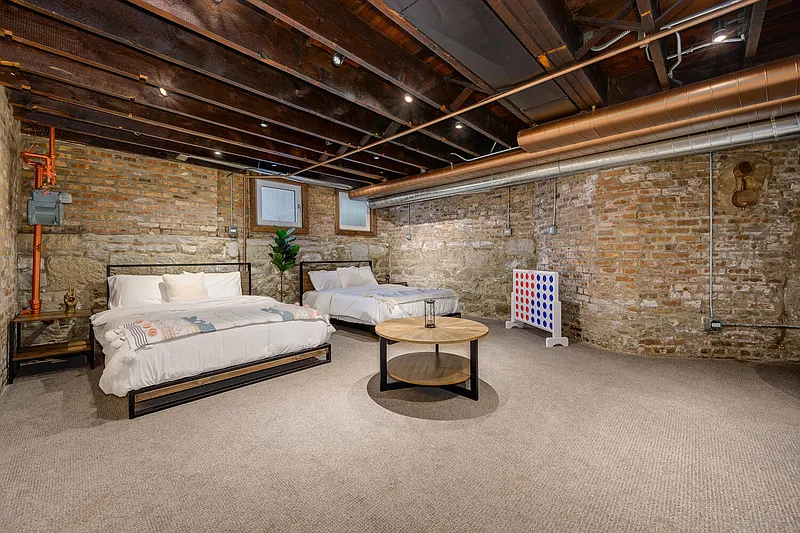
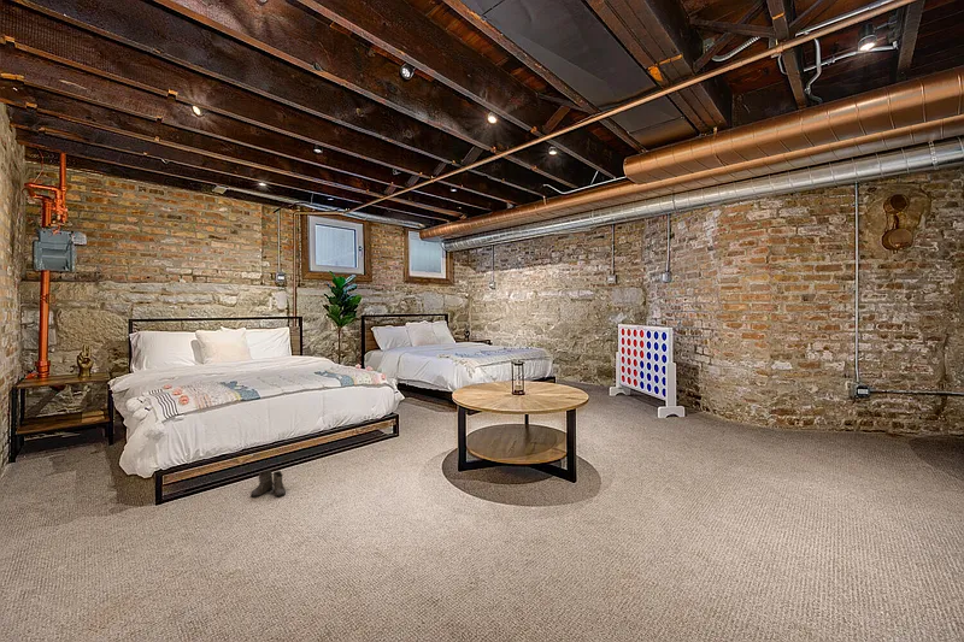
+ boots (269, 483)
